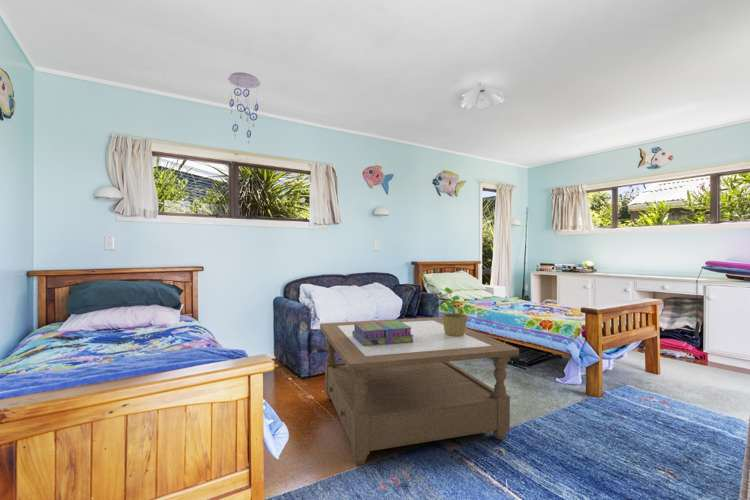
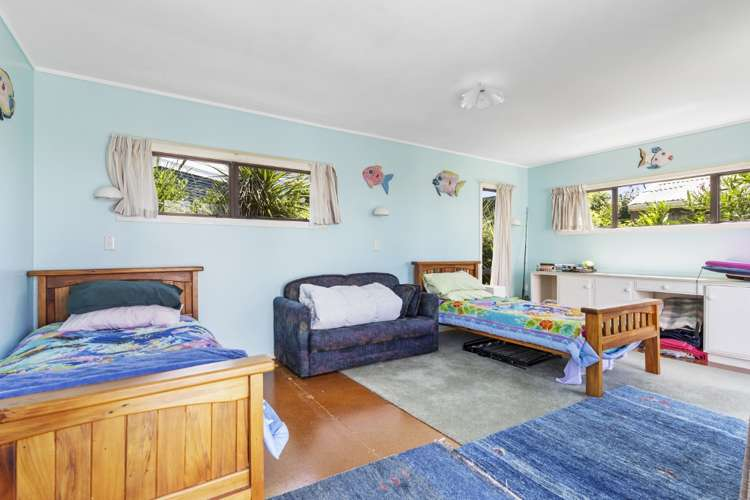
- stack of books (382, 331)
- ceiling mobile (243, 110)
- potted plant (455, 312)
- coffee table (405, 375)
